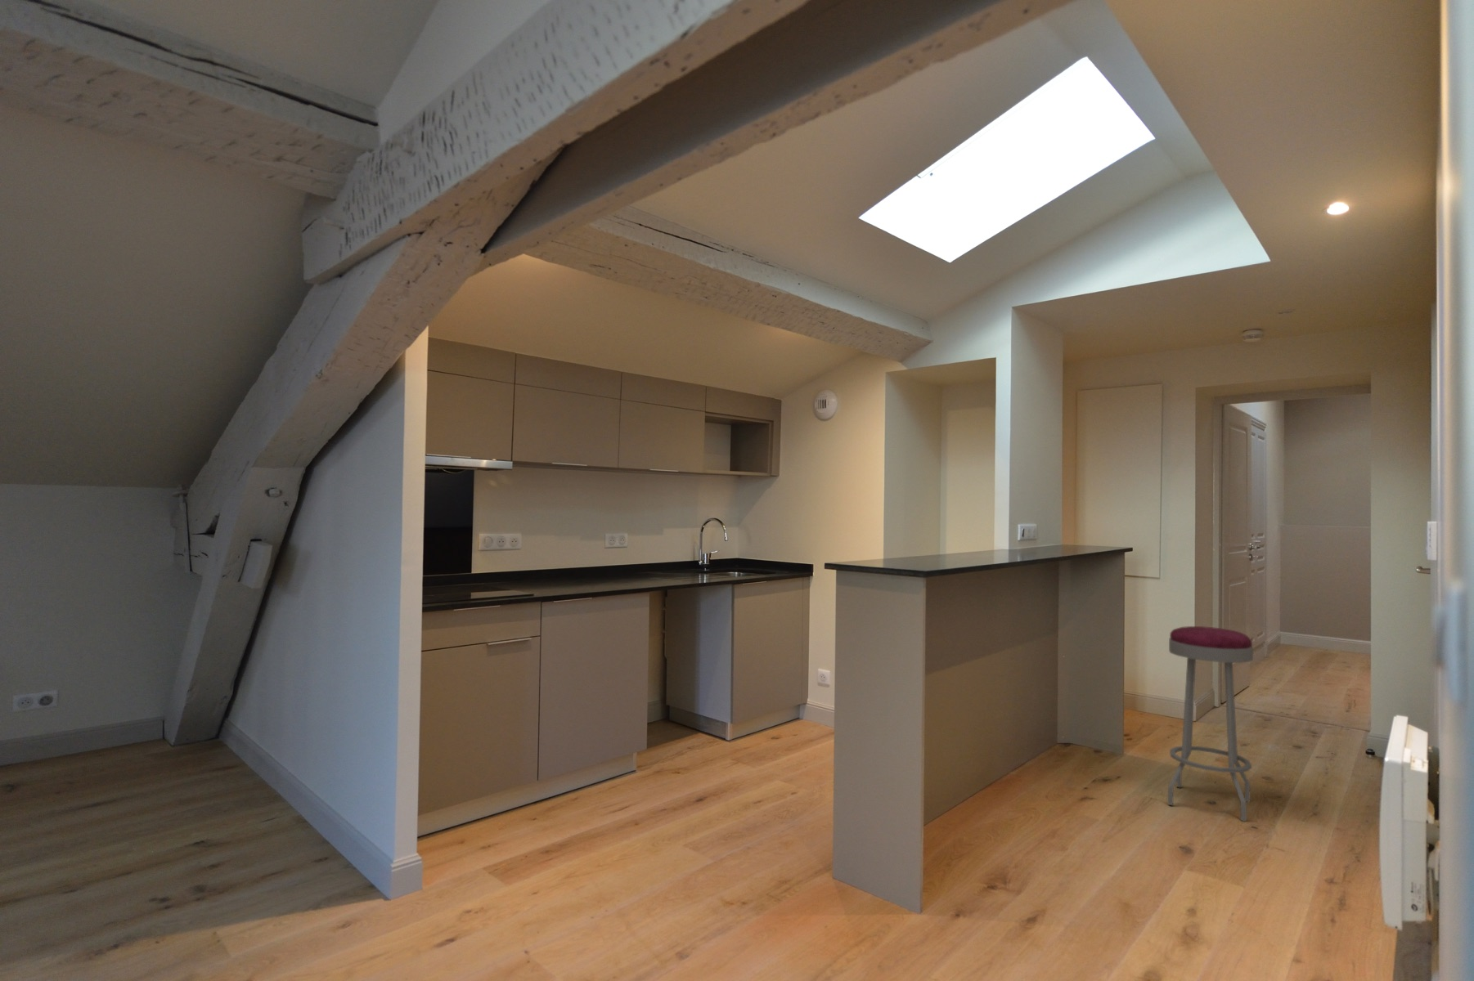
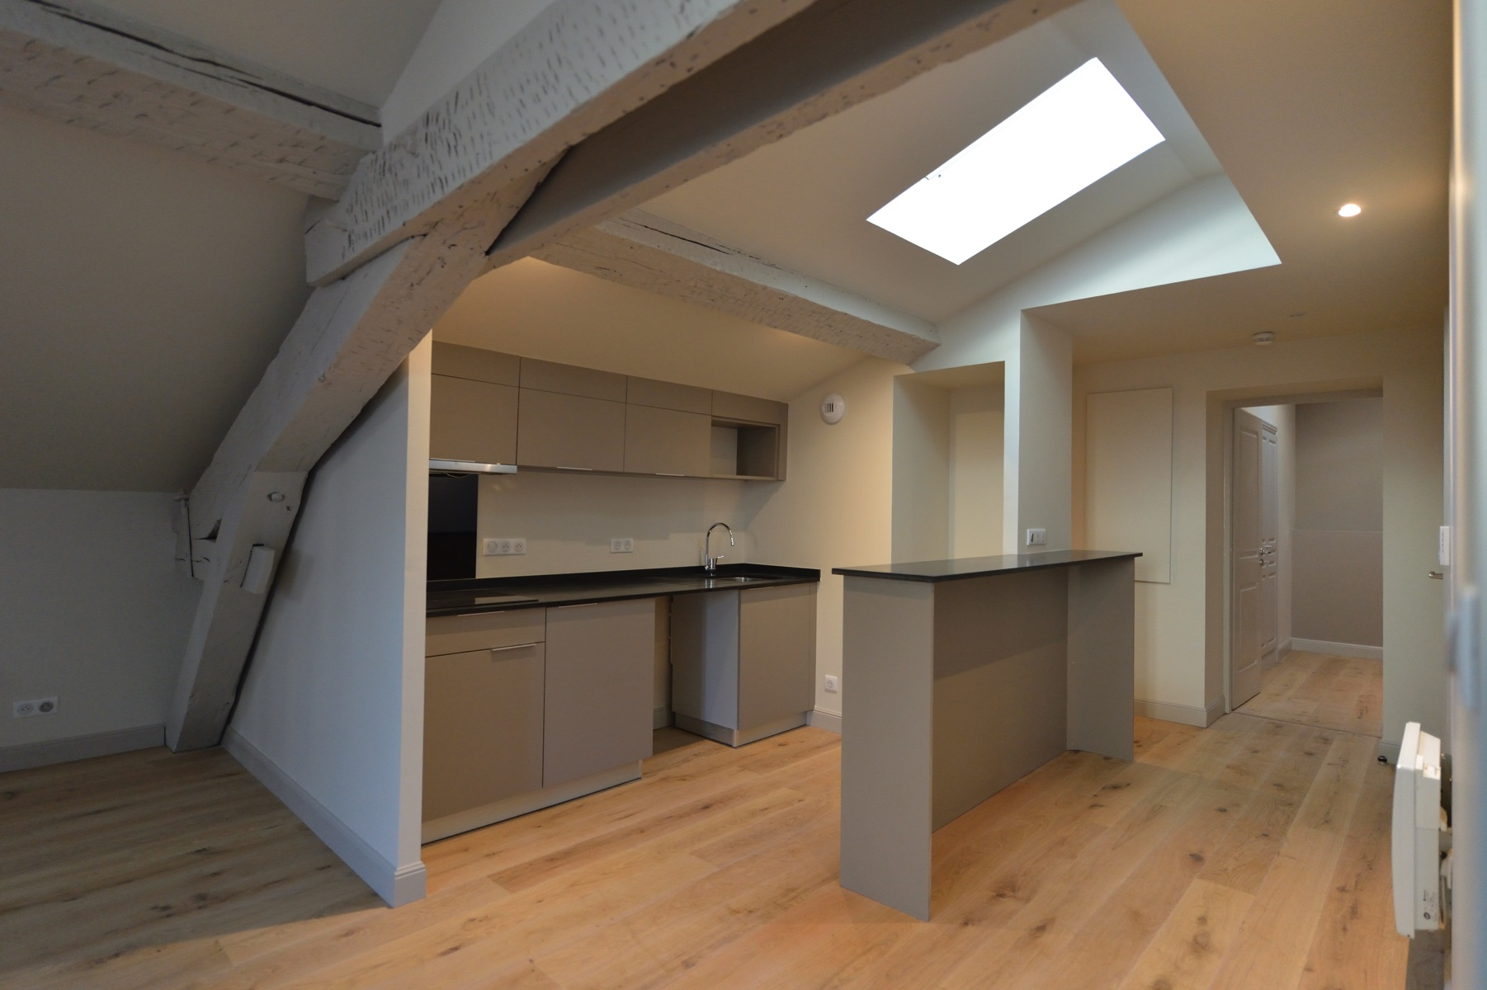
- bar stool (1193, 715)
